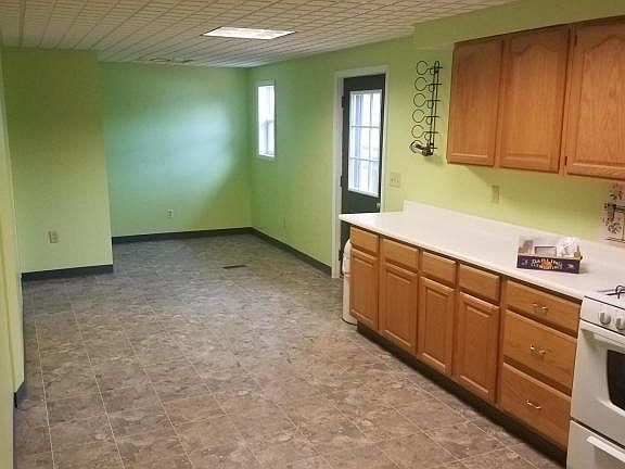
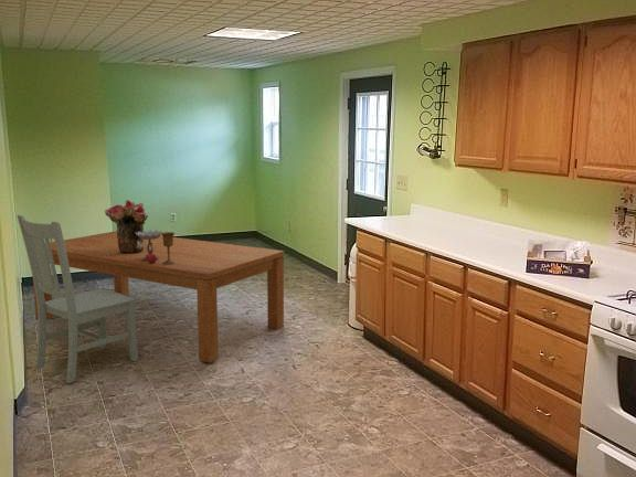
+ bouquet (130, 224)
+ goblet (151, 246)
+ chair (80, 294)
+ dining table (157, 282)
